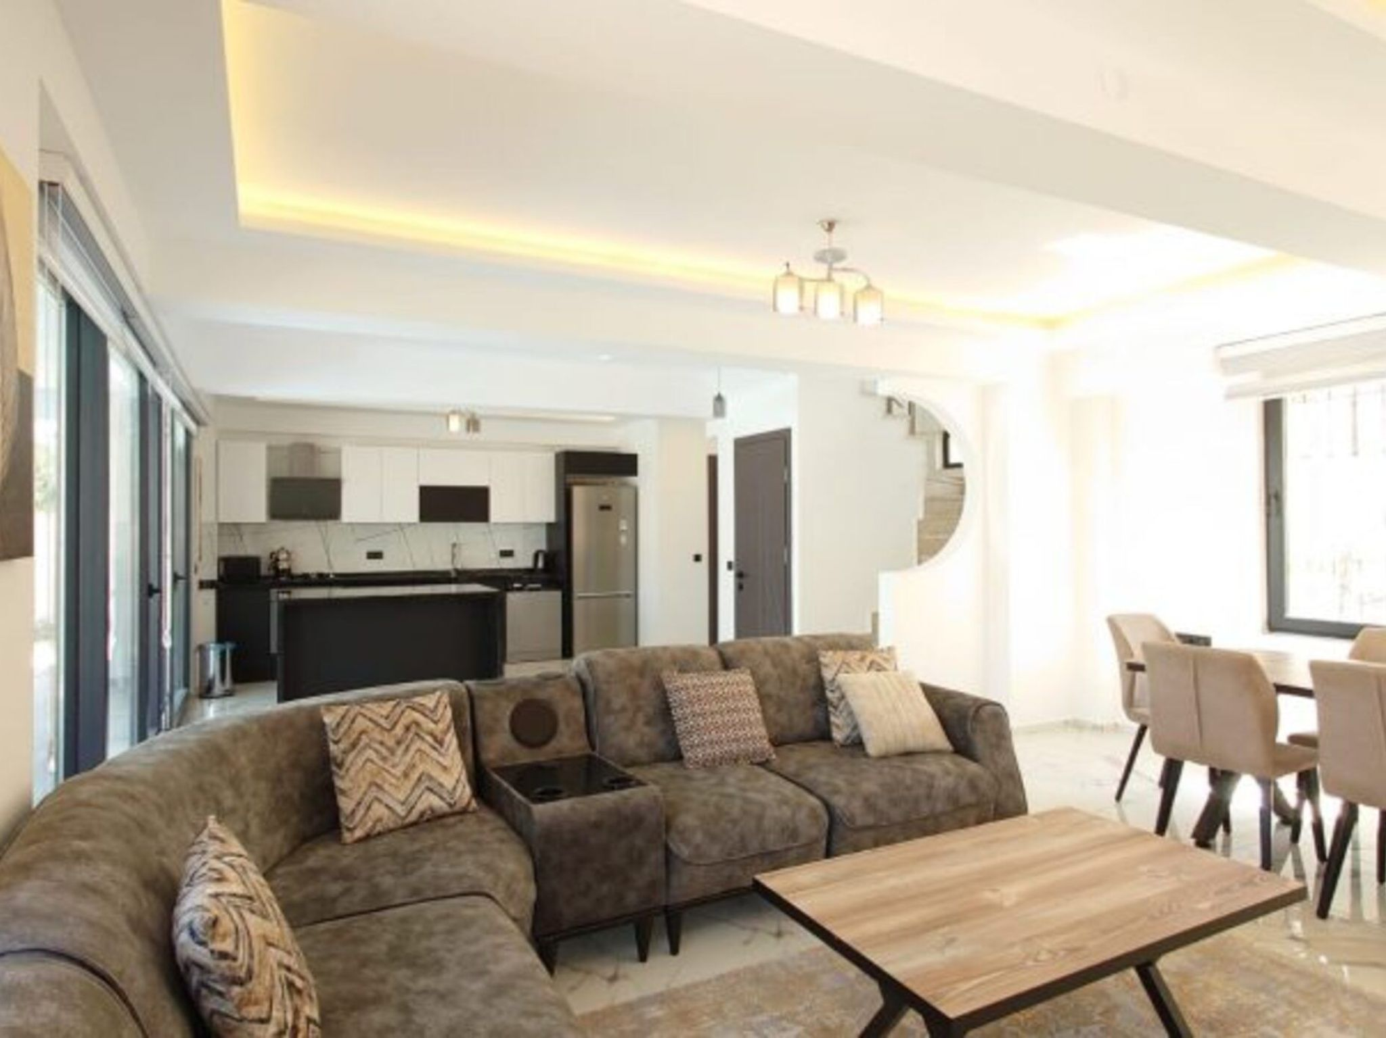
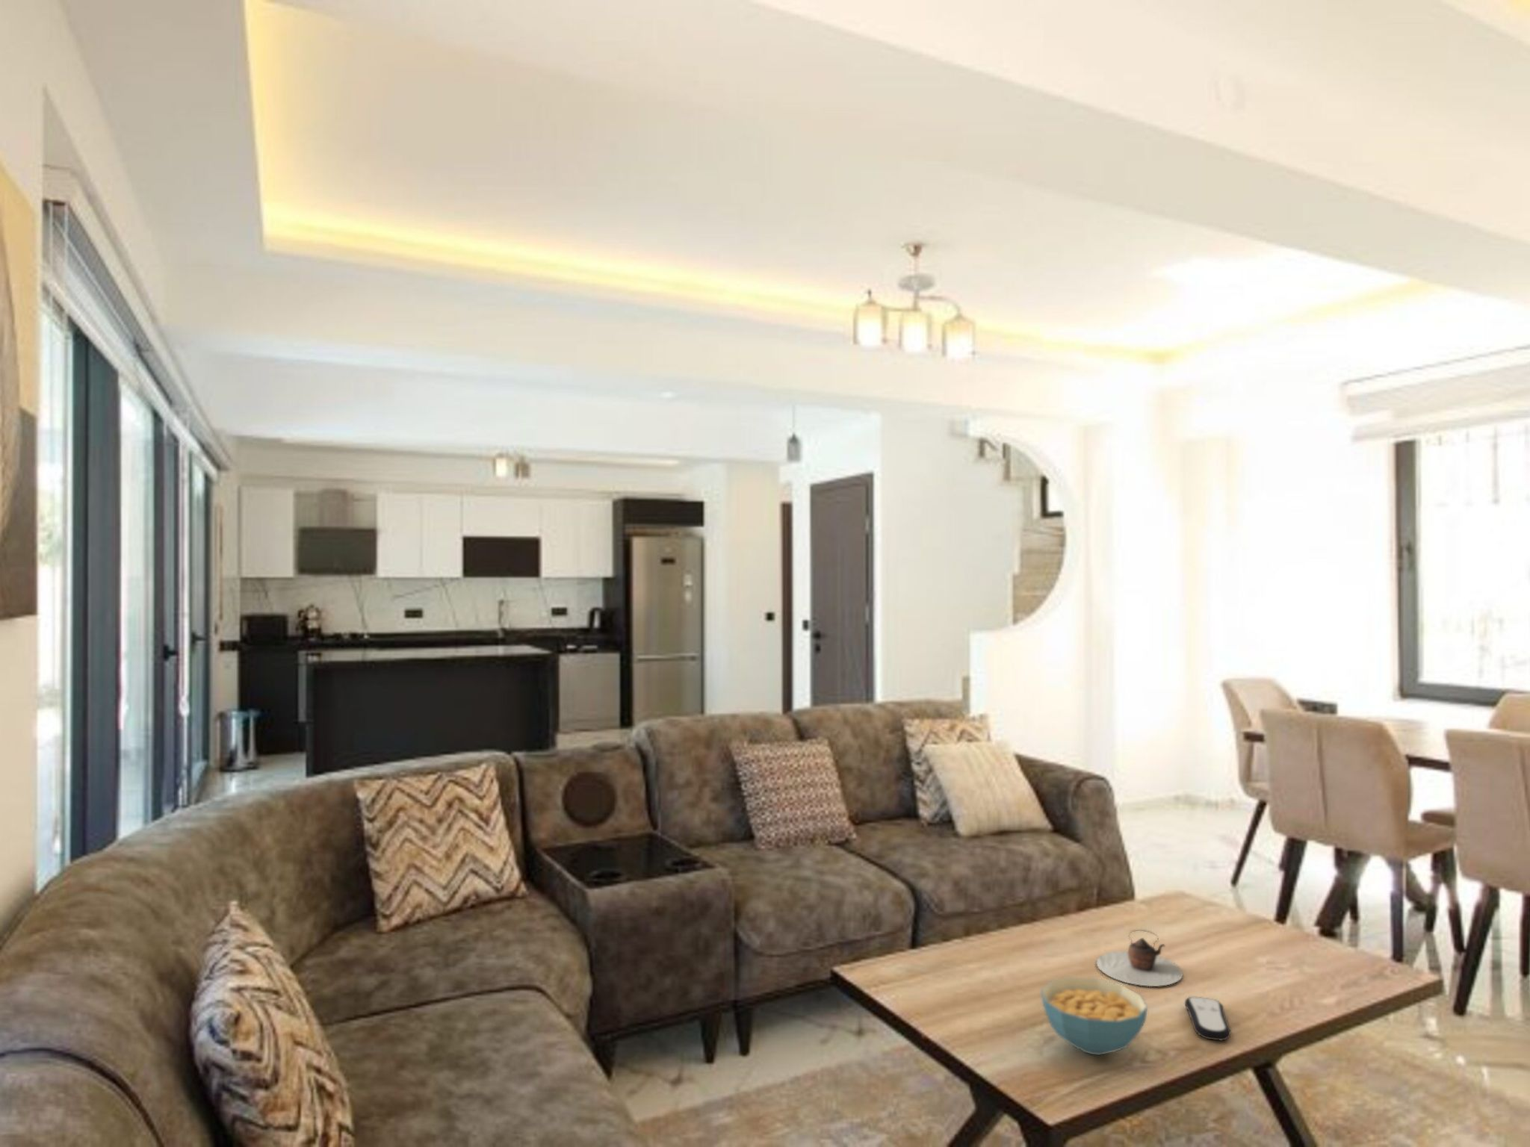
+ teapot (1138, 949)
+ remote control (1208, 1017)
+ cereal bowl (1093, 1022)
